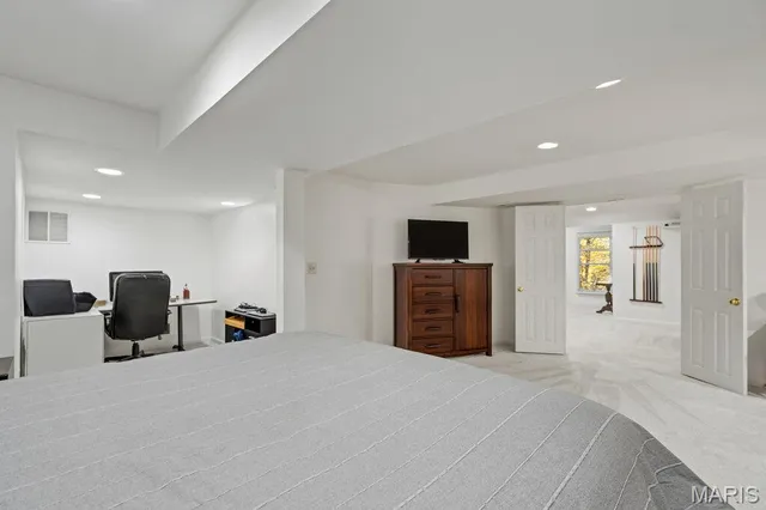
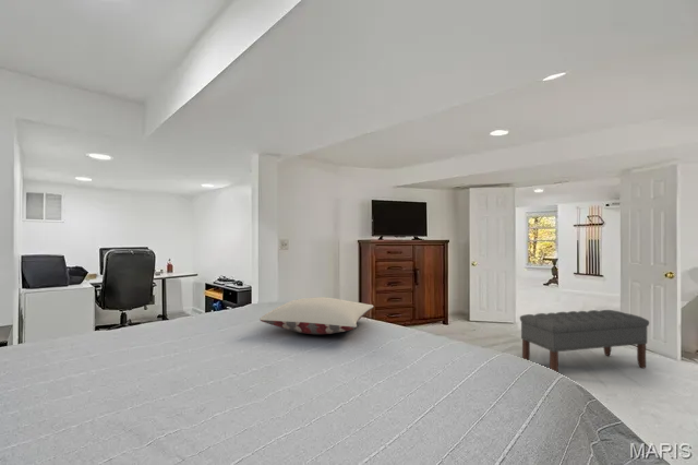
+ pillow (322, 312)
+ bench (582, 339)
